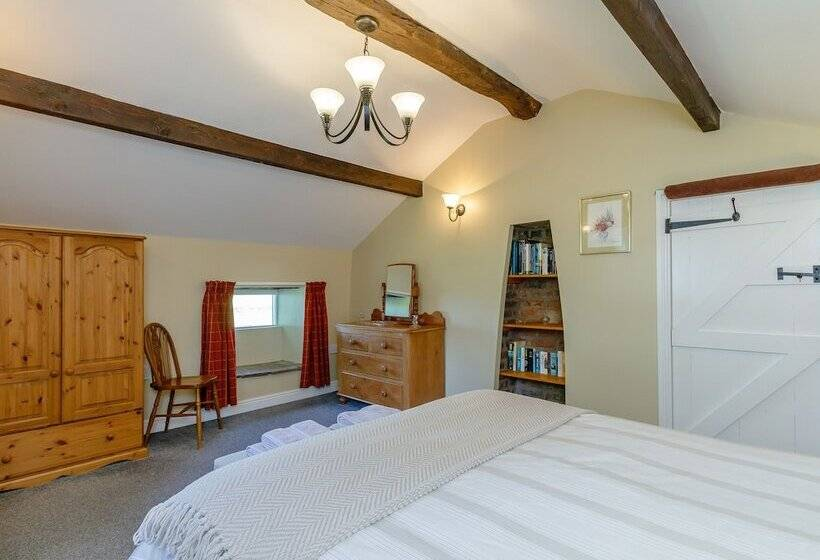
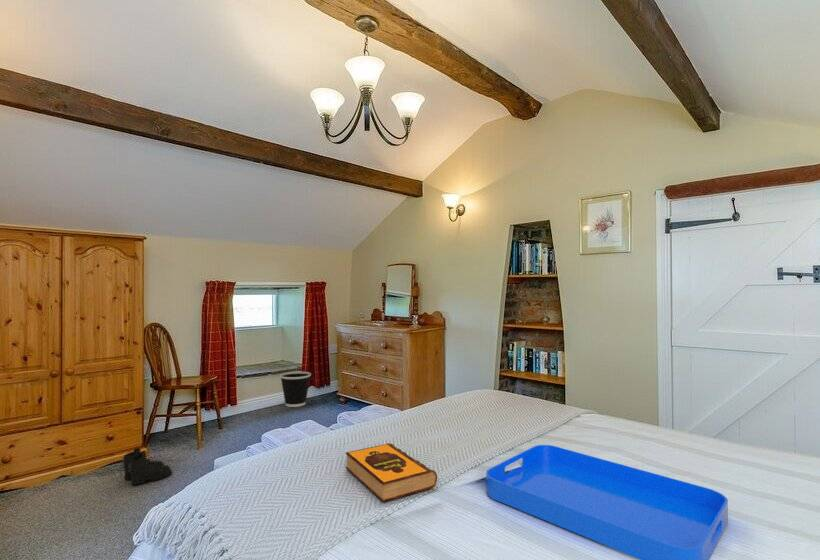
+ hardback book (389, 468)
+ boots (147, 462)
+ wastebasket (295, 389)
+ serving tray (598, 494)
